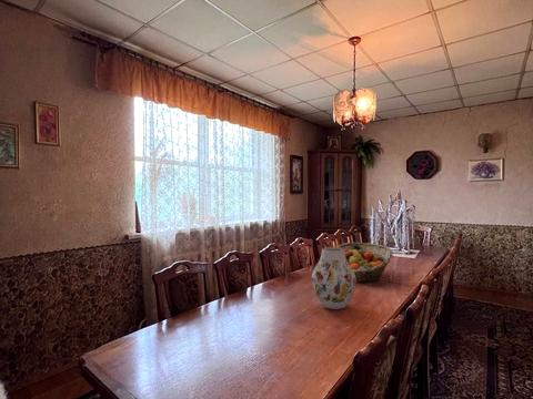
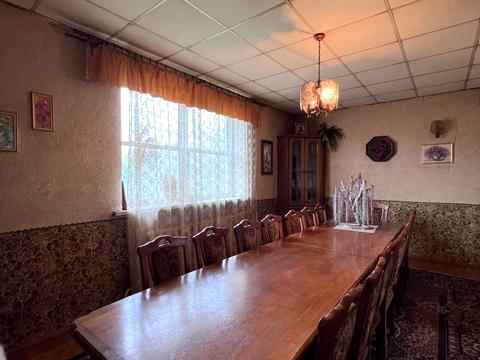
- fruit basket (356, 260)
- vase (333, 277)
